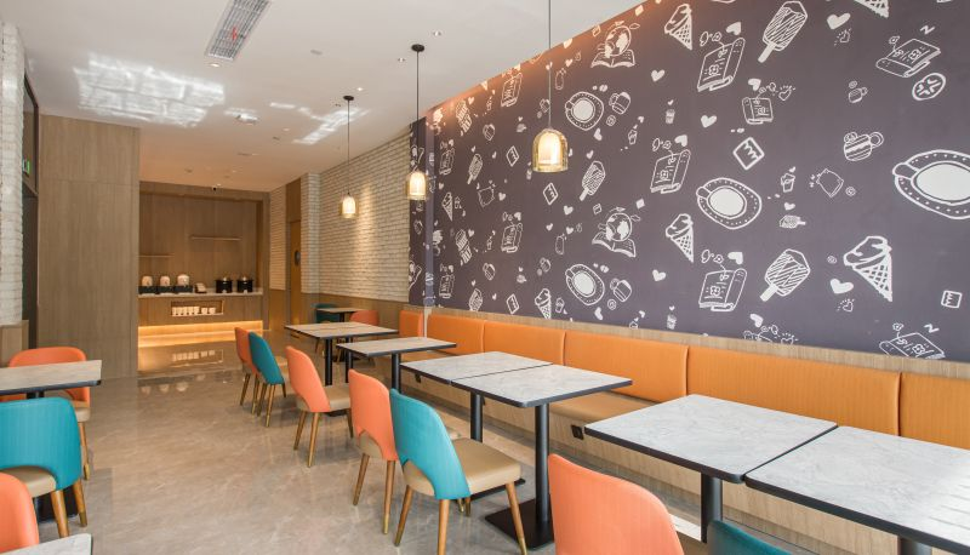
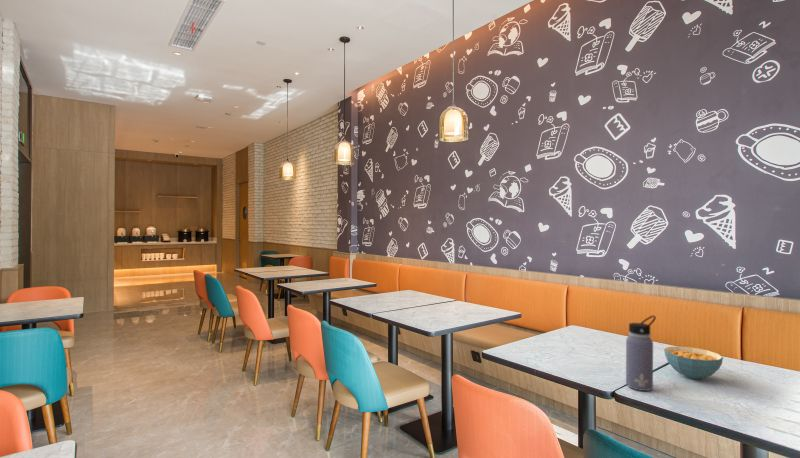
+ cereal bowl (692, 364)
+ water bottle (640, 351)
